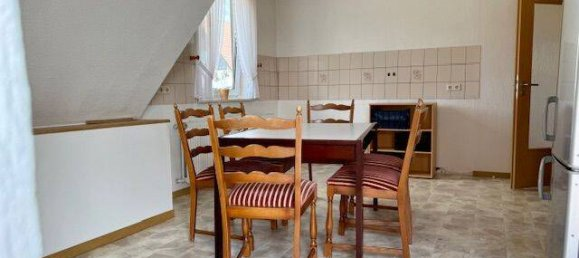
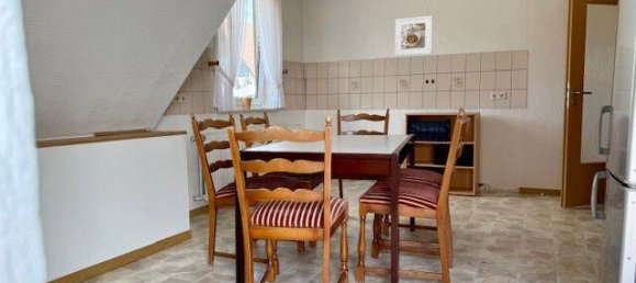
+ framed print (413, 36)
